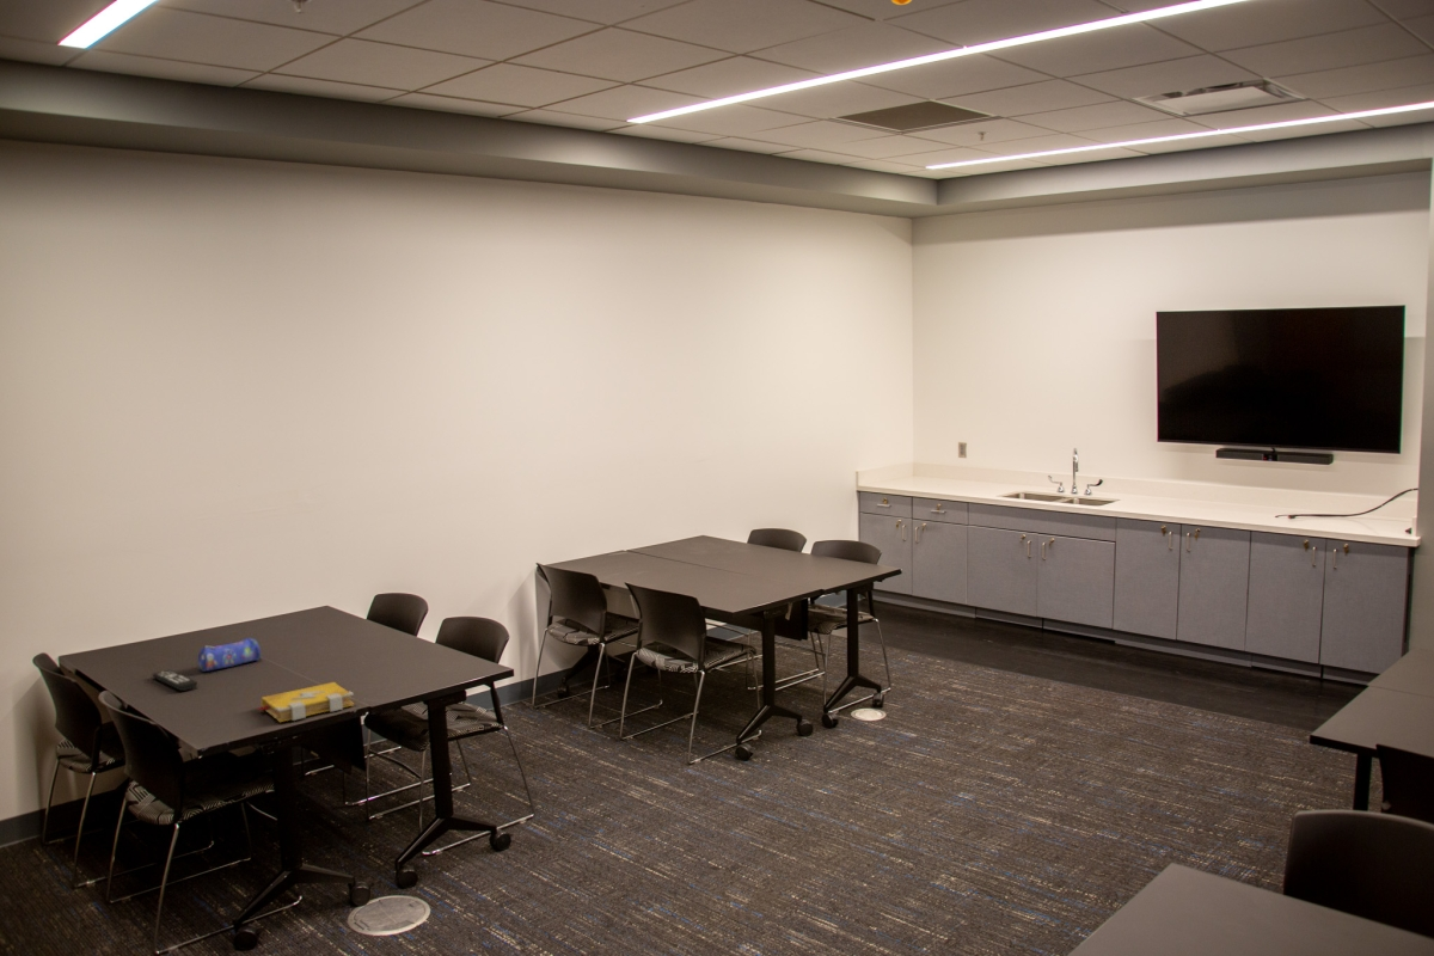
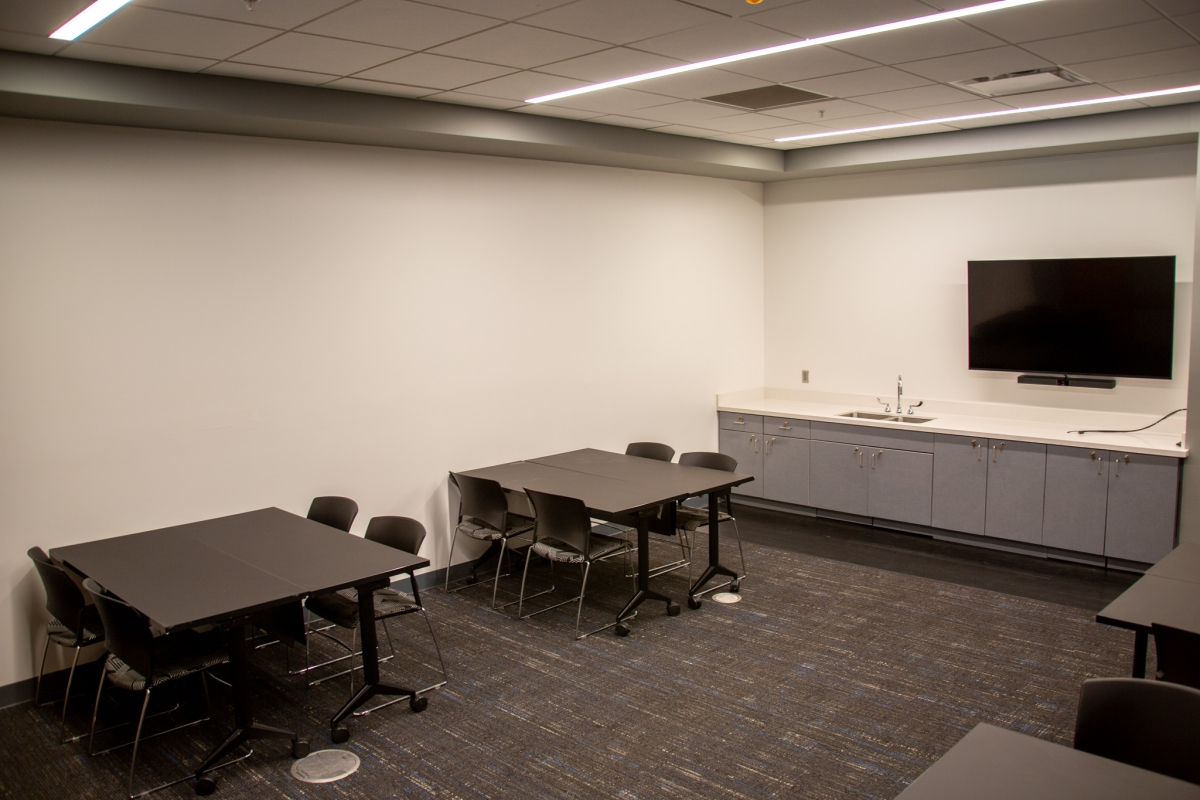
- pencil case (228, 654)
- spell book (305, 701)
- remote control (174, 680)
